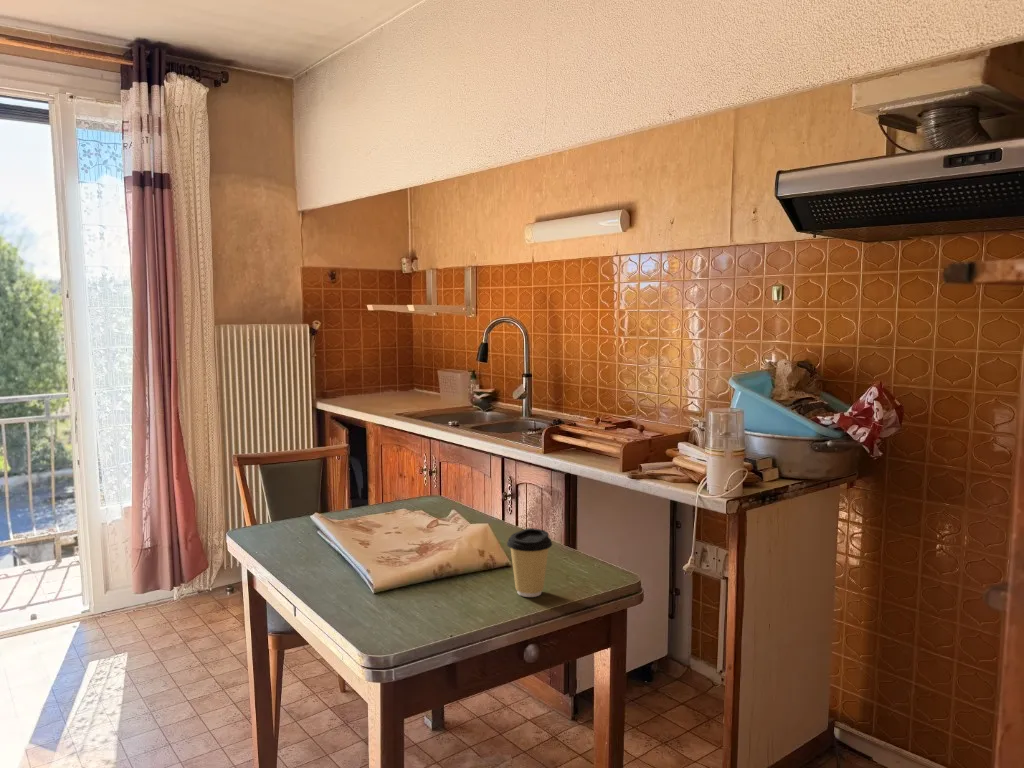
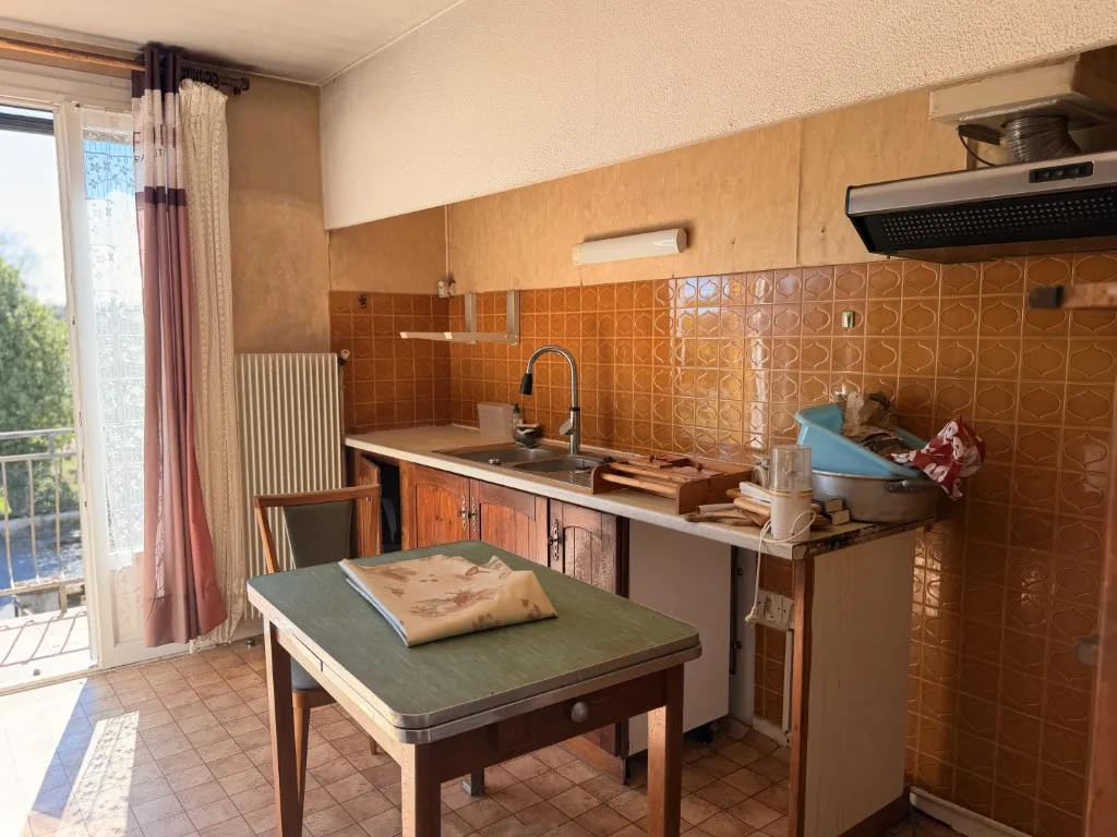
- coffee cup (529, 563)
